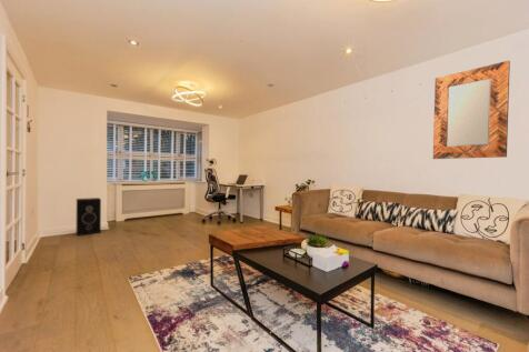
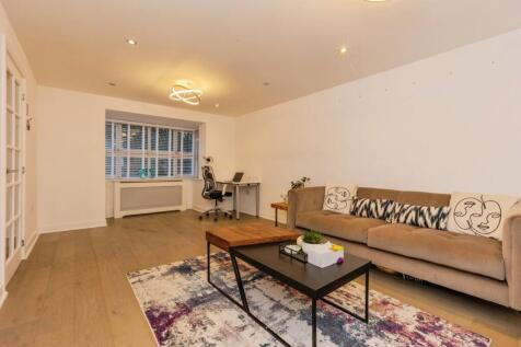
- home mirror (468, 114)
- speaker (88, 215)
